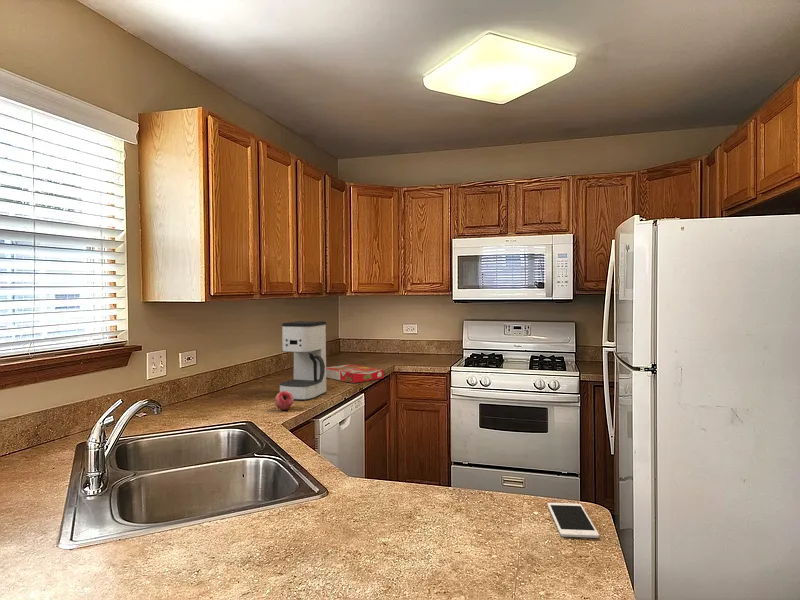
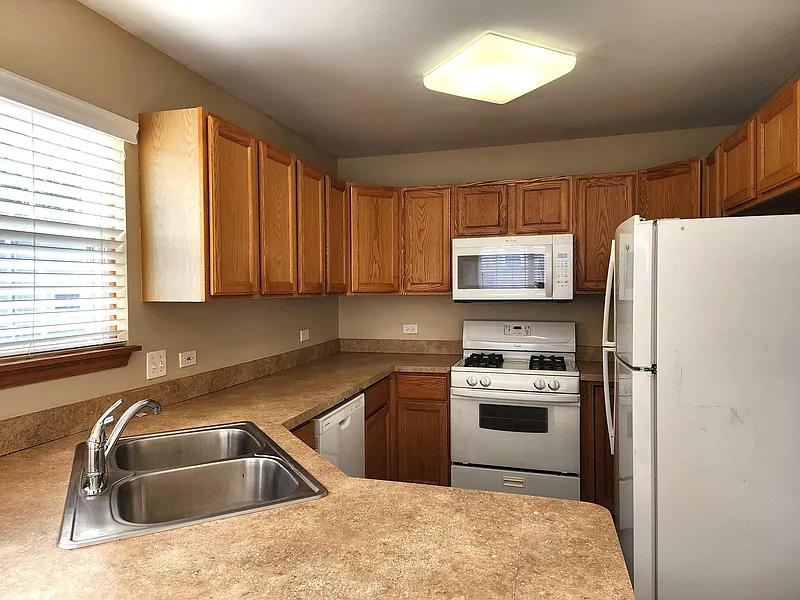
- cereal box (352, 373)
- fruit (284, 400)
- cell phone (571, 519)
- coffee maker (305, 359)
